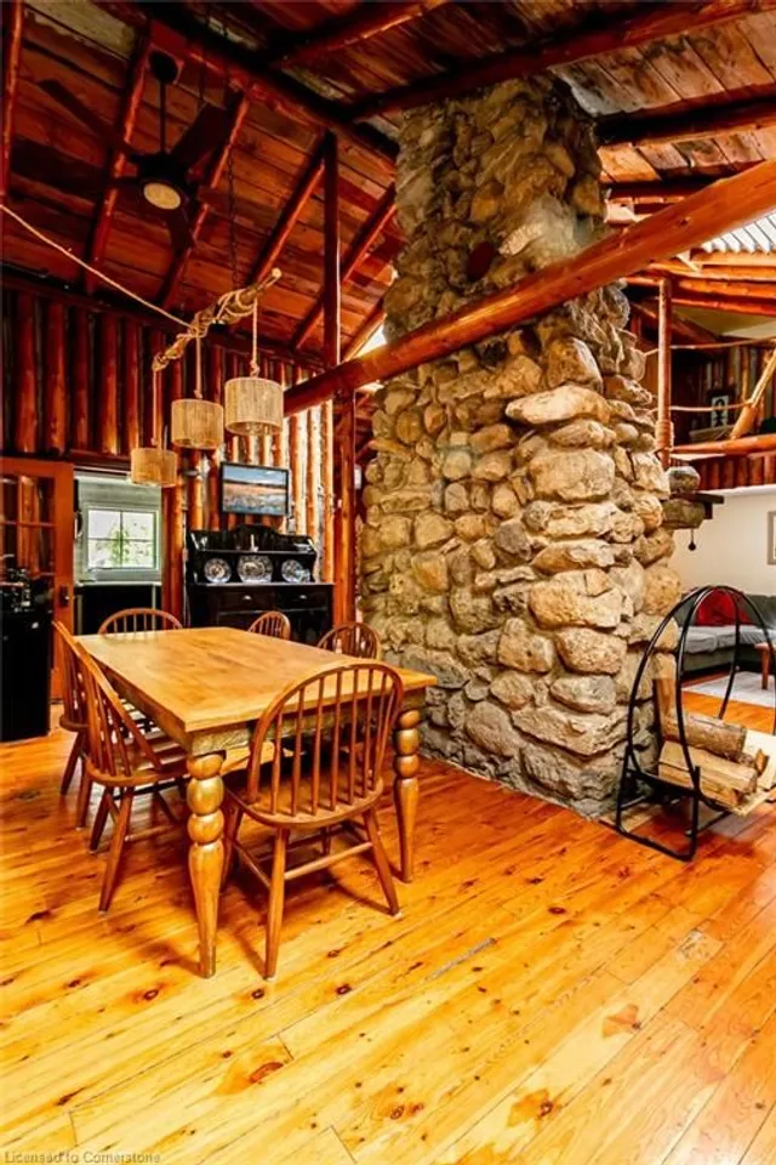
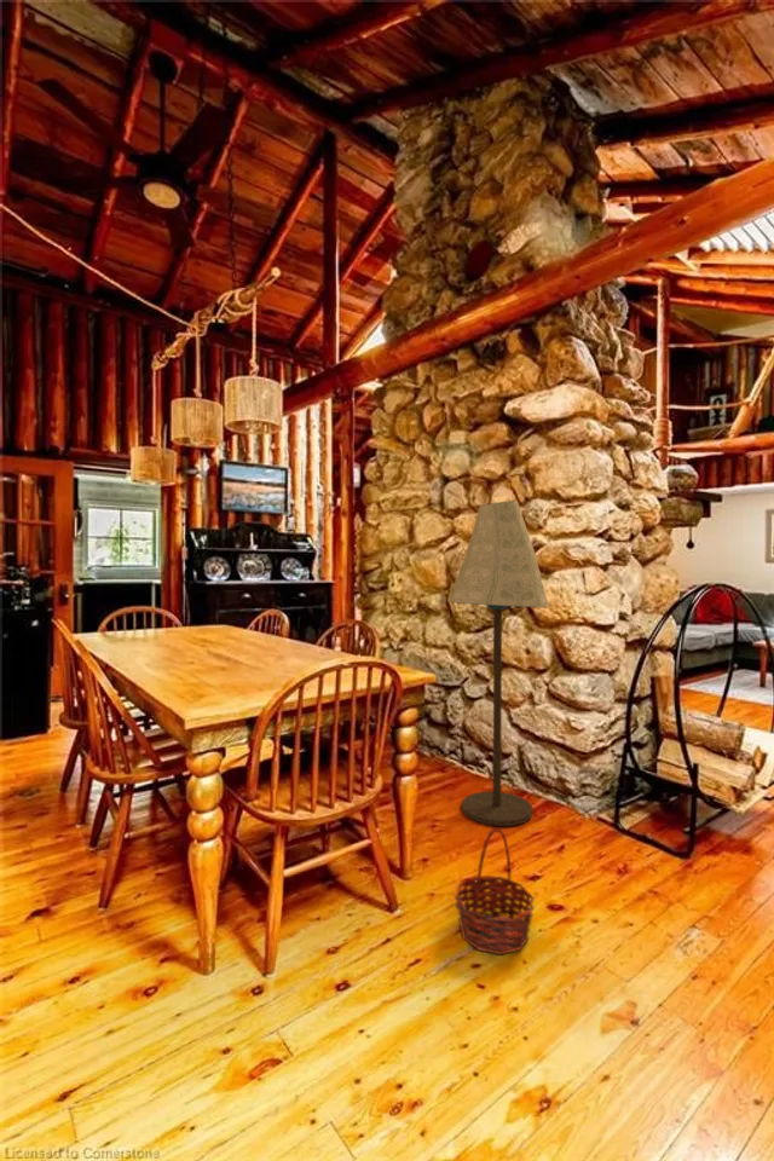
+ basket (493, 880)
+ floor lamp (497, 655)
